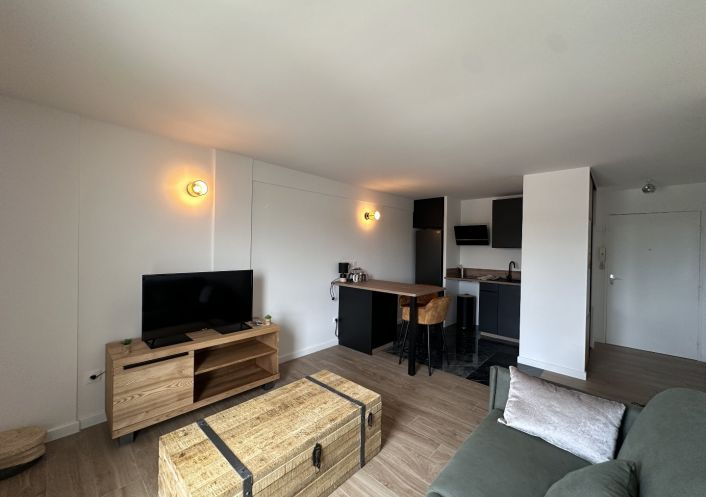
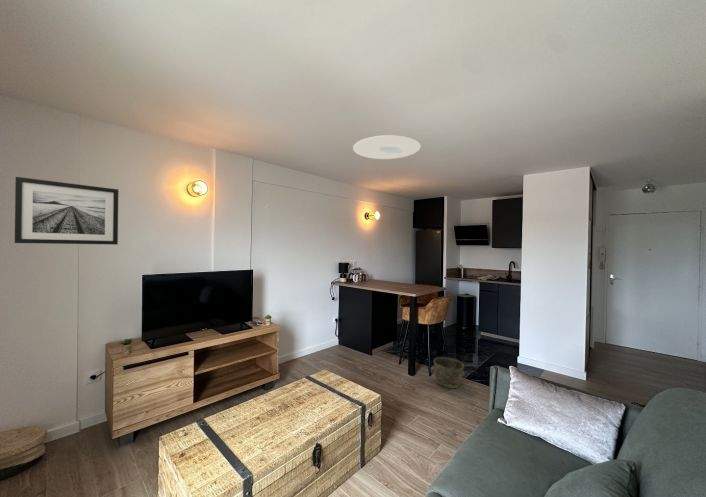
+ bucket (447, 372)
+ wall art (71, 213)
+ ceiling light (386, 145)
